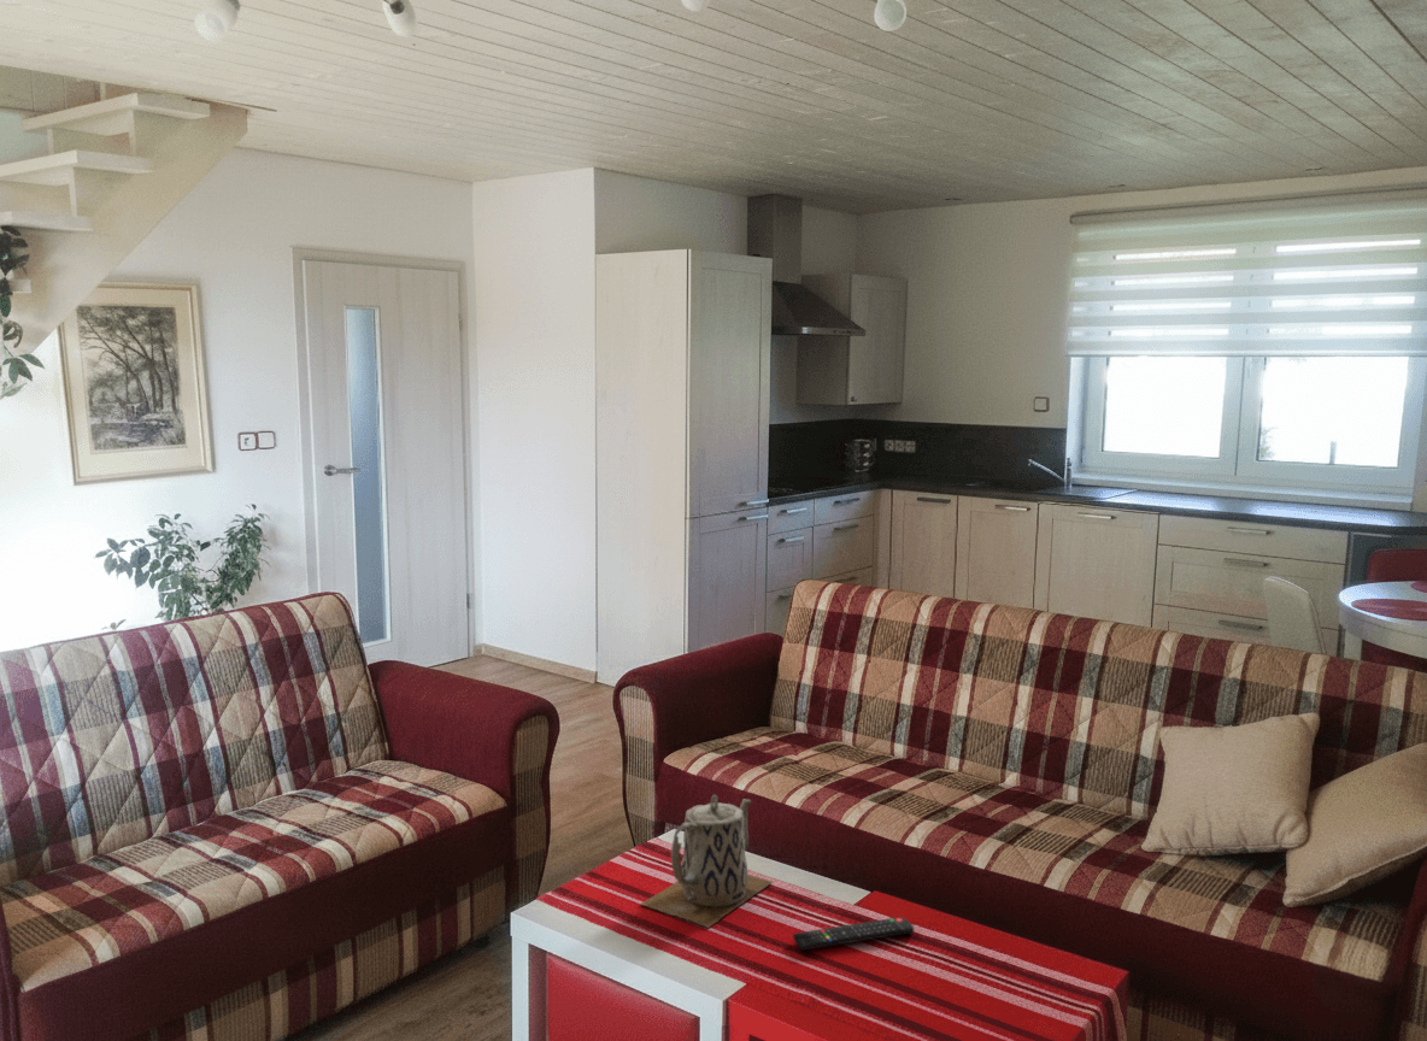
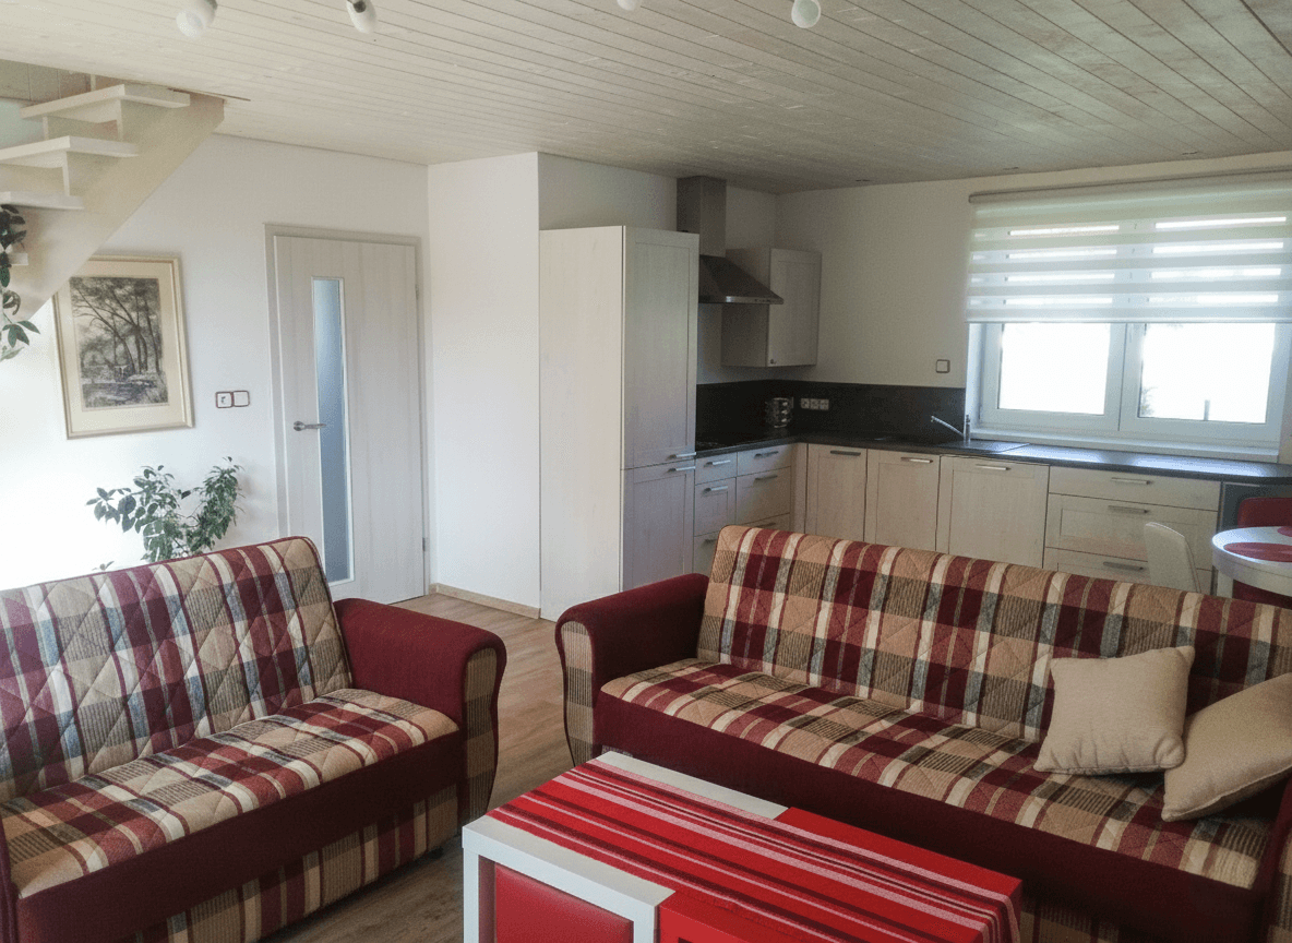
- remote control (855, 934)
- teapot (707, 843)
